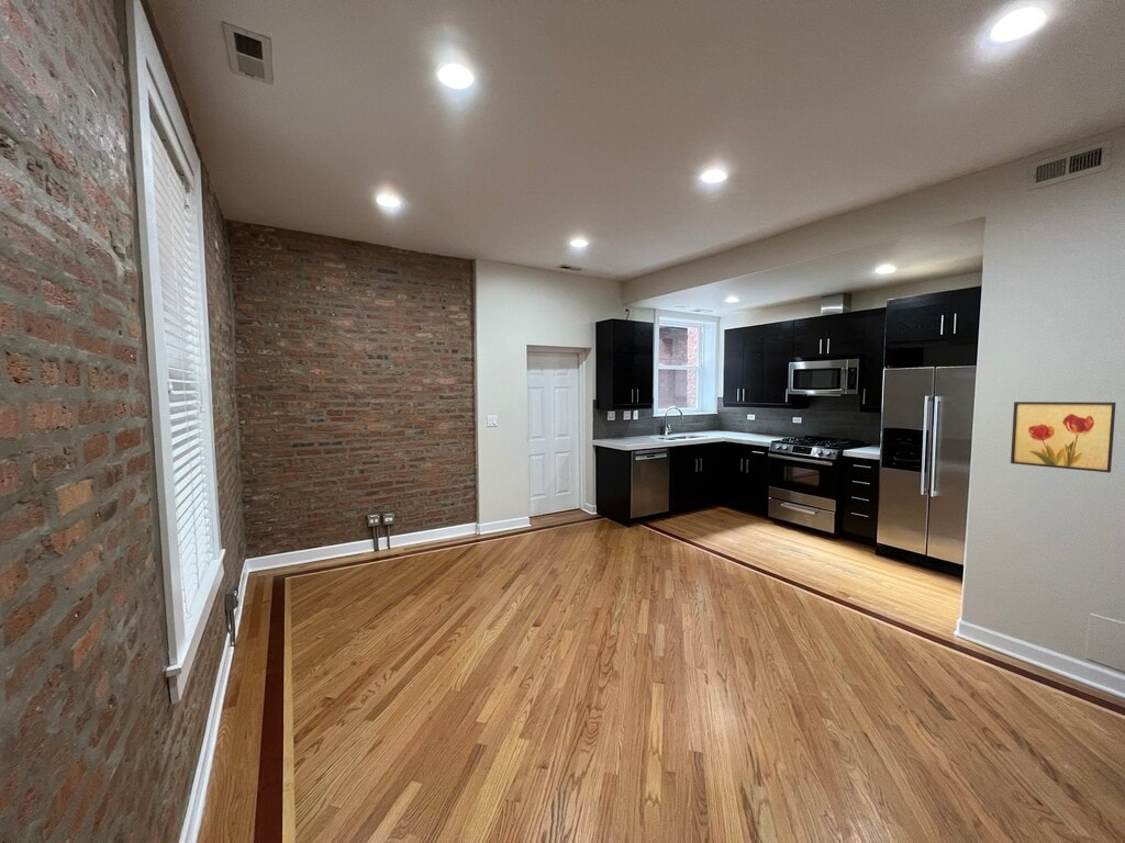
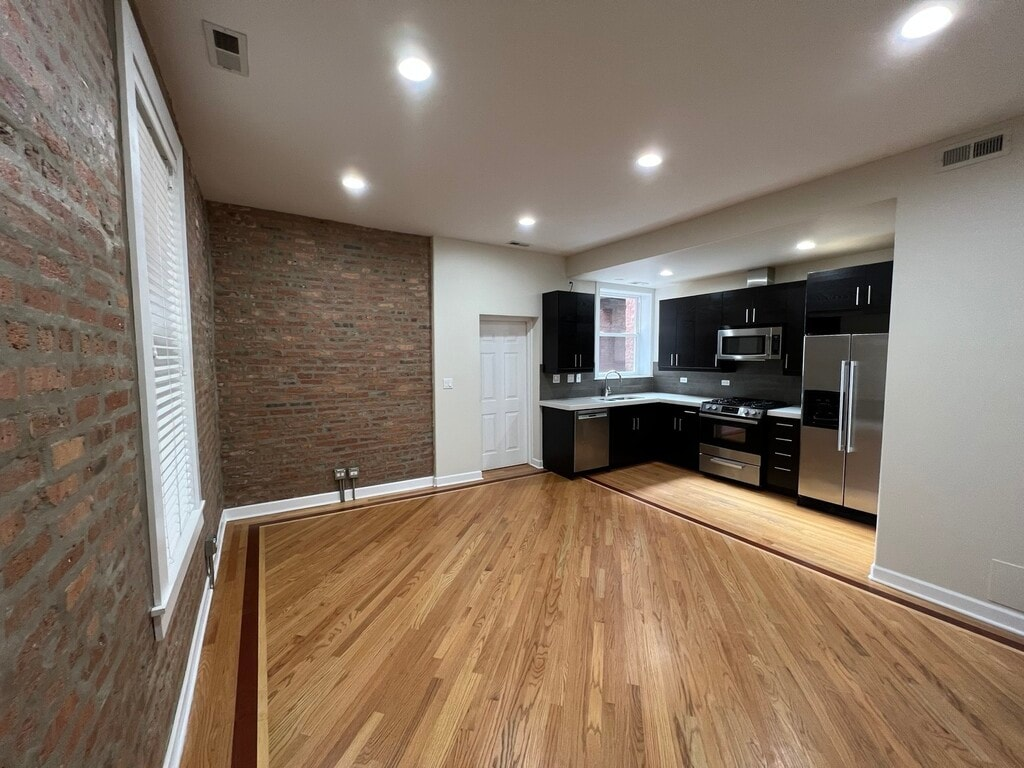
- wall art (1059, 435)
